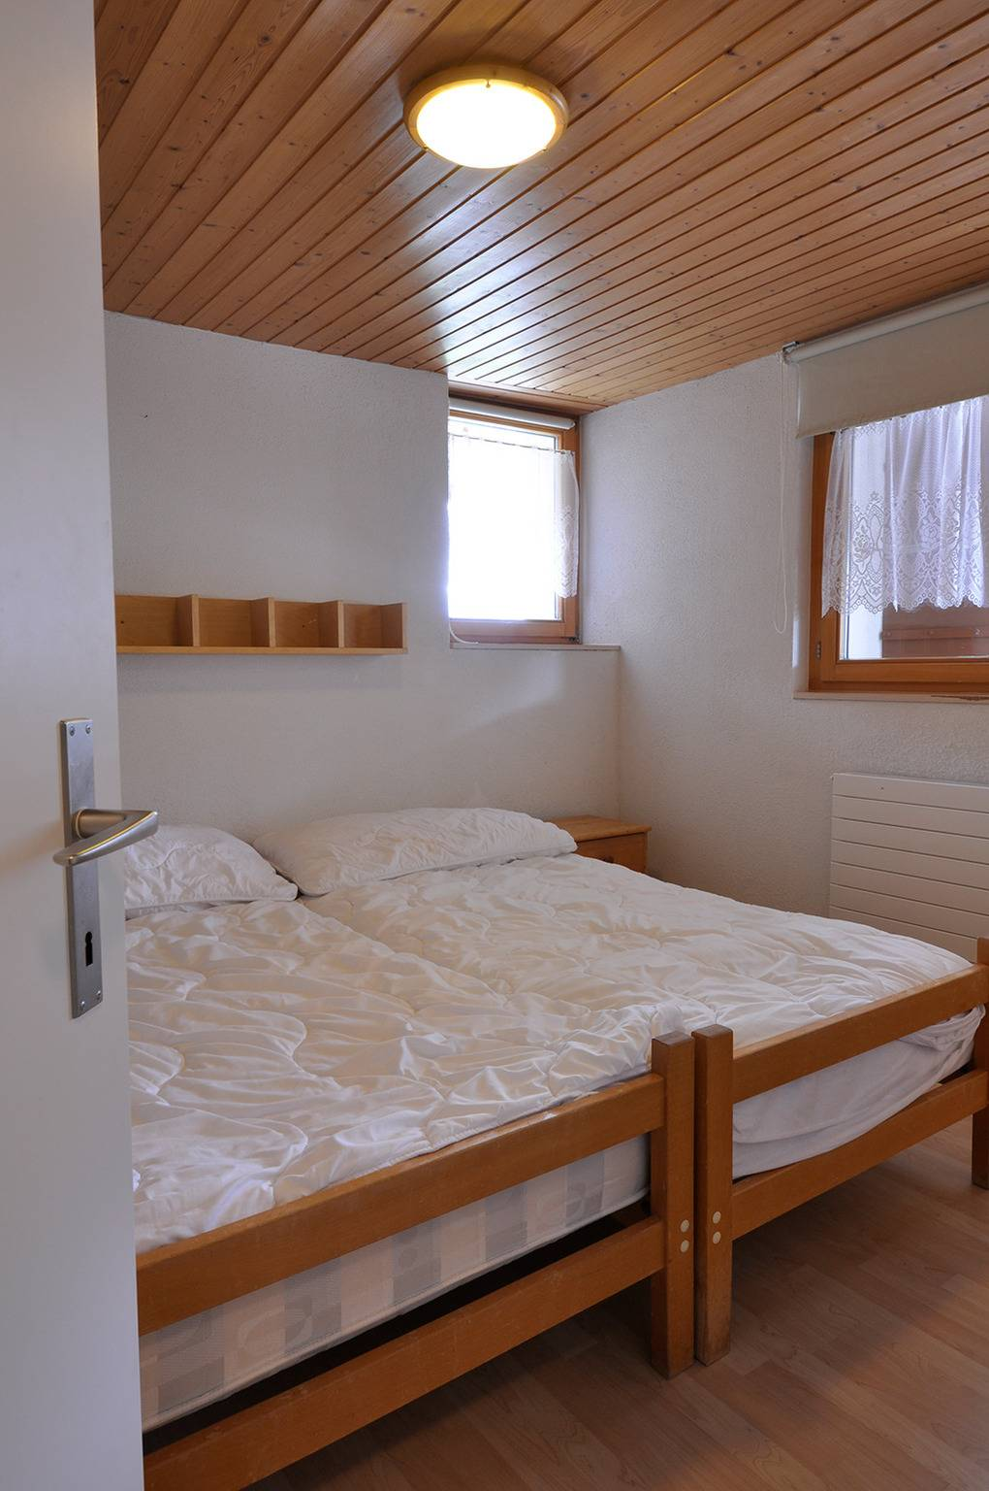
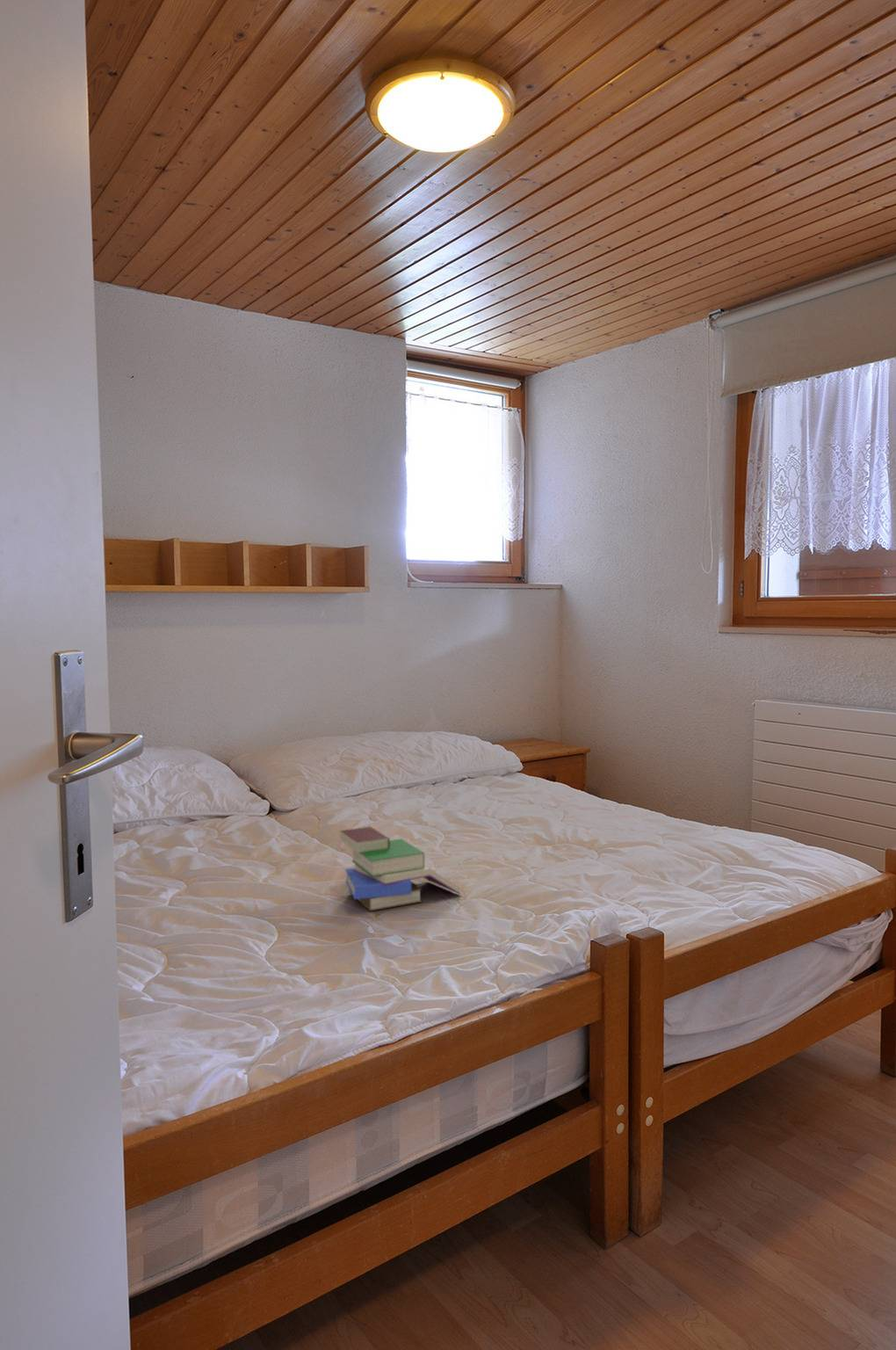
+ book (395, 864)
